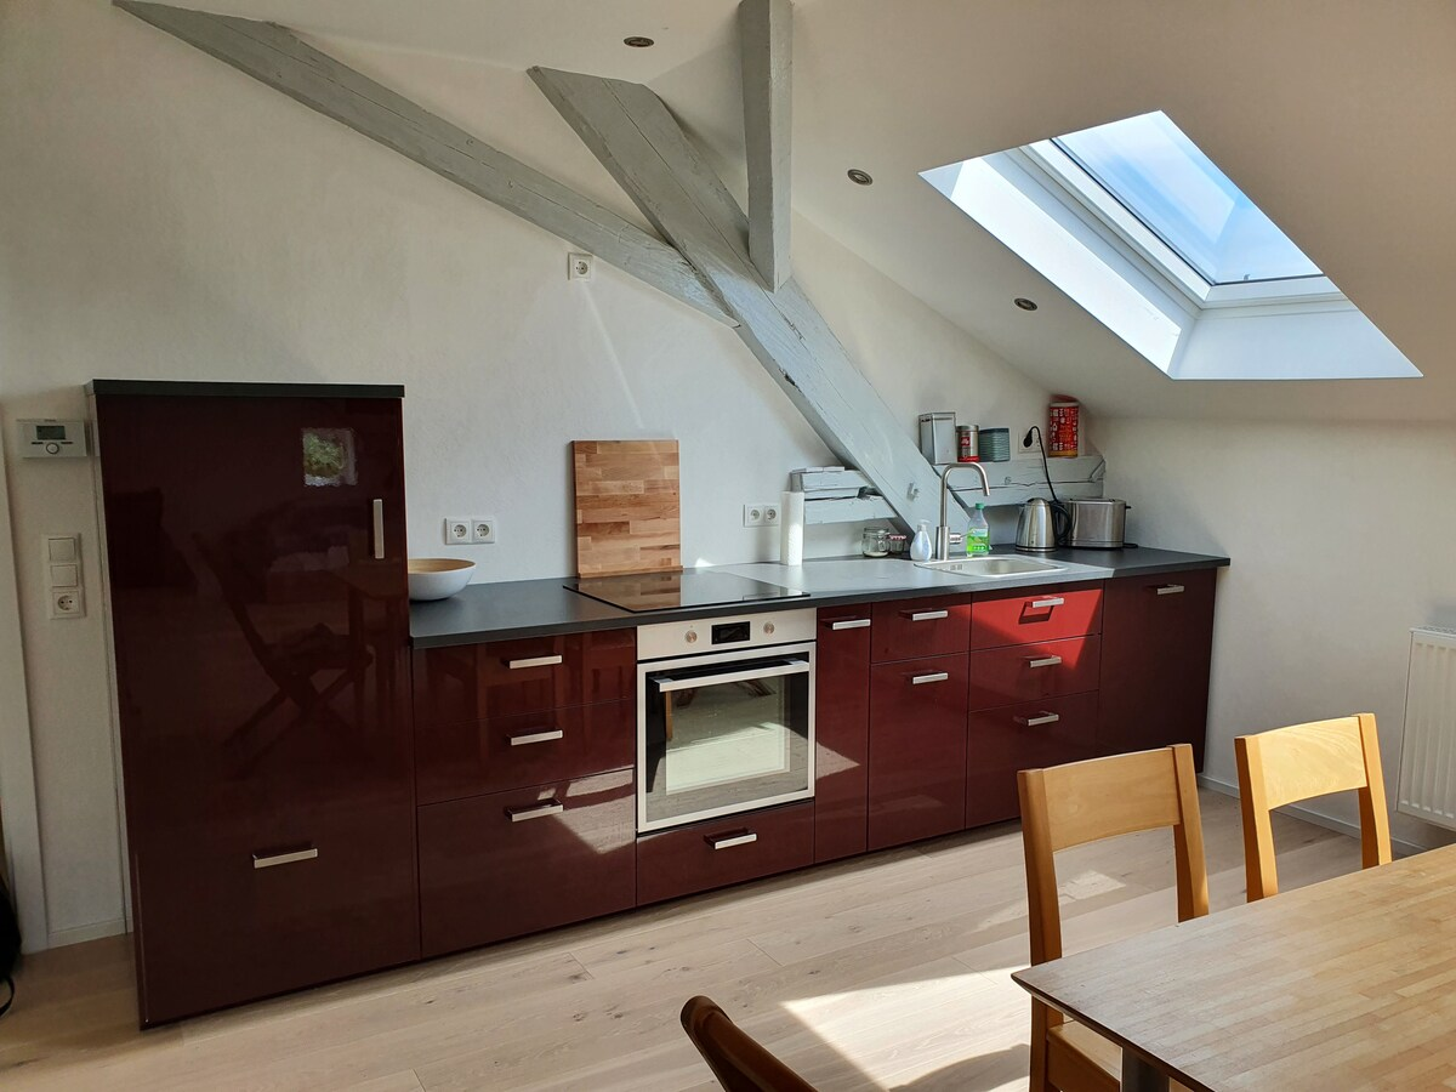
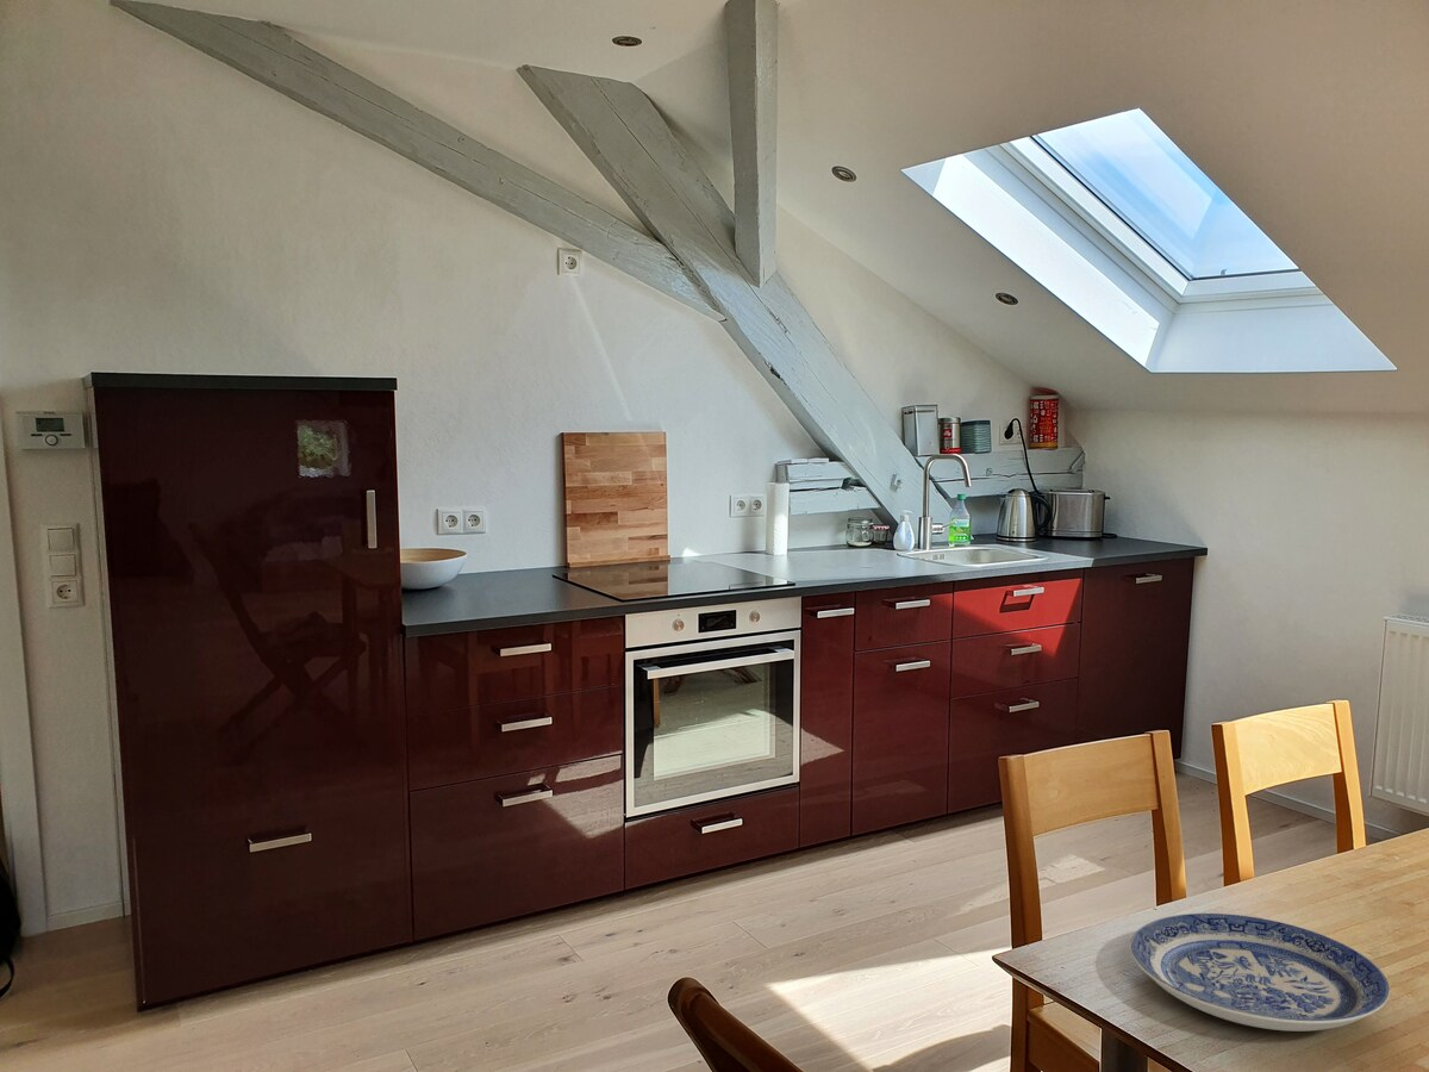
+ plate (1253, 977)
